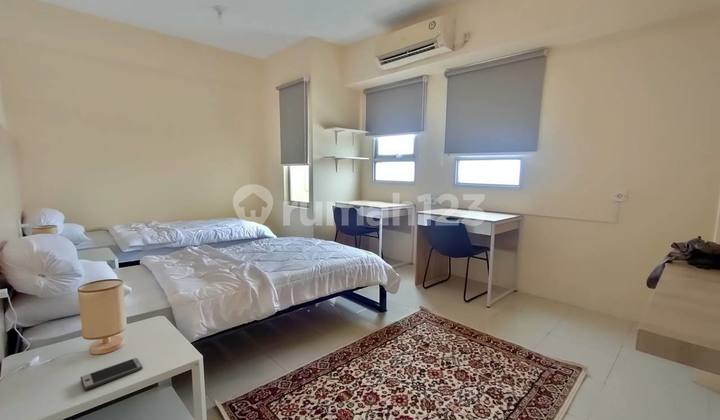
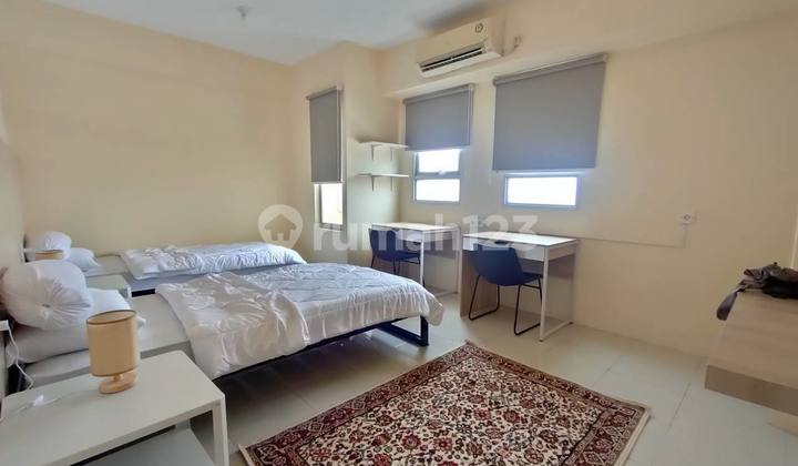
- smartphone (112, 372)
